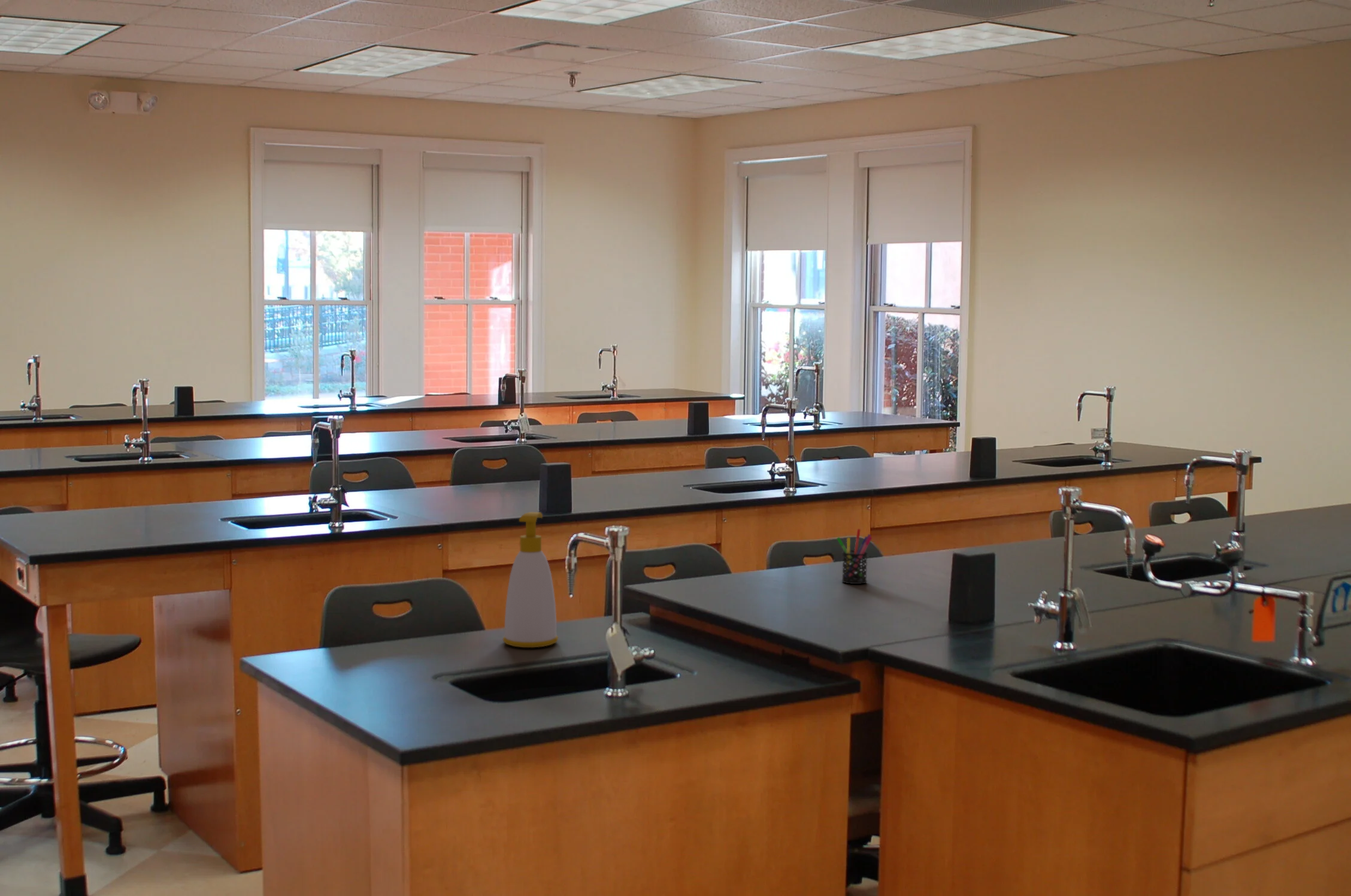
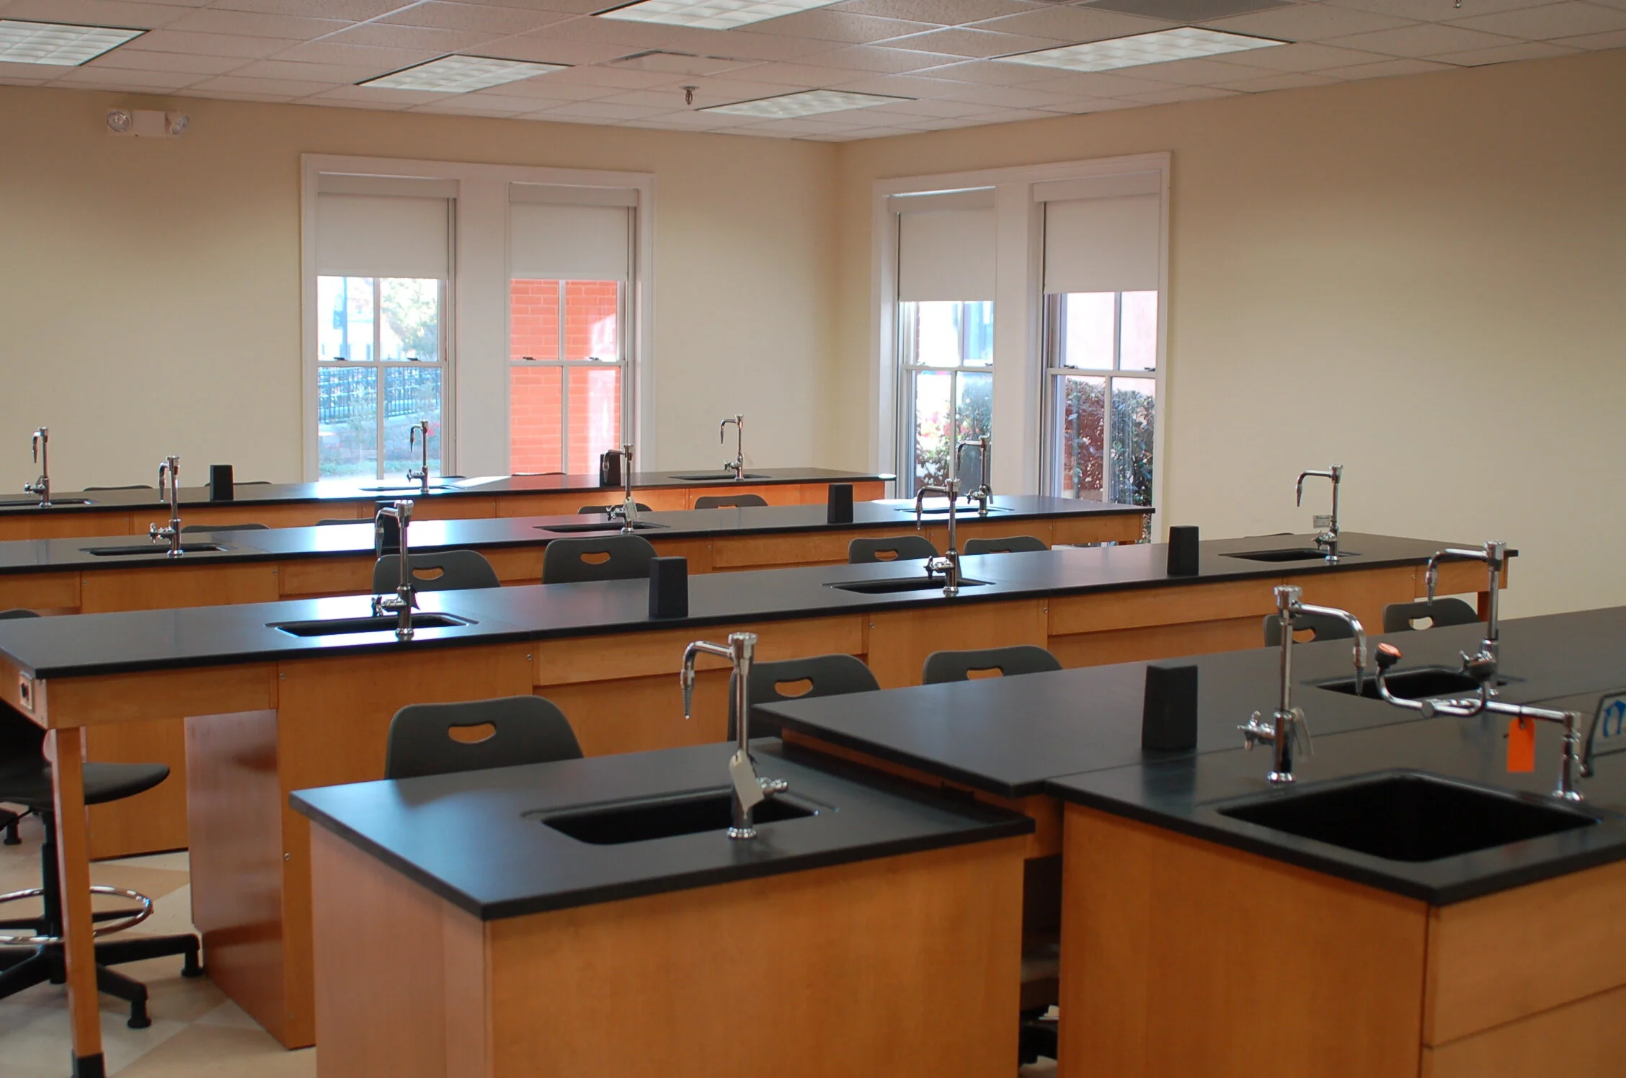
- soap bottle (531, 578)
- pen holder (852, 555)
